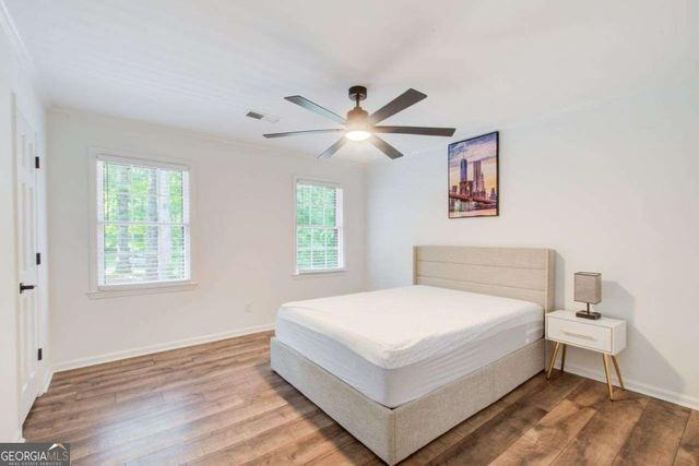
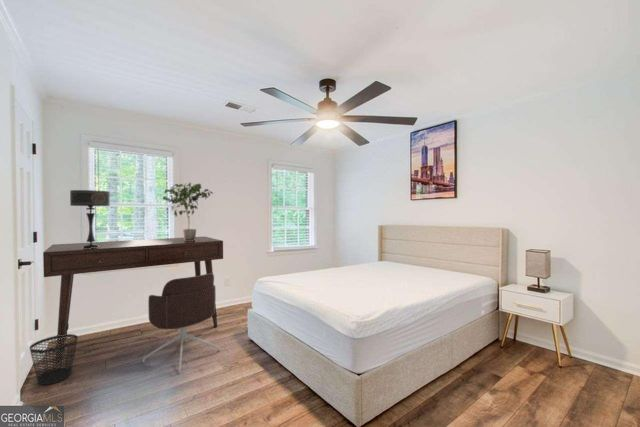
+ wastebasket (54, 359)
+ desk (138, 267)
+ potted plant (188, 211)
+ office chair (182, 314)
+ table lamp (90, 219)
